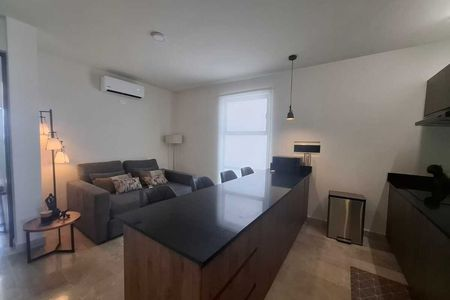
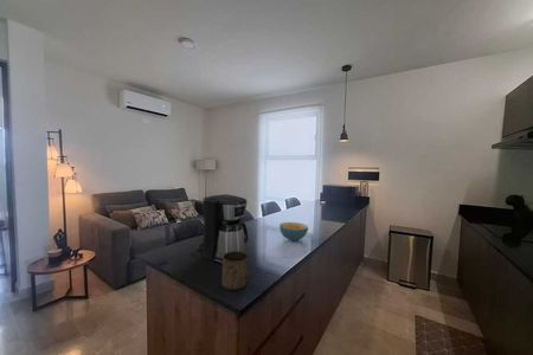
+ cereal bowl (293, 232)
+ cup (235, 270)
+ coffee maker (224, 224)
